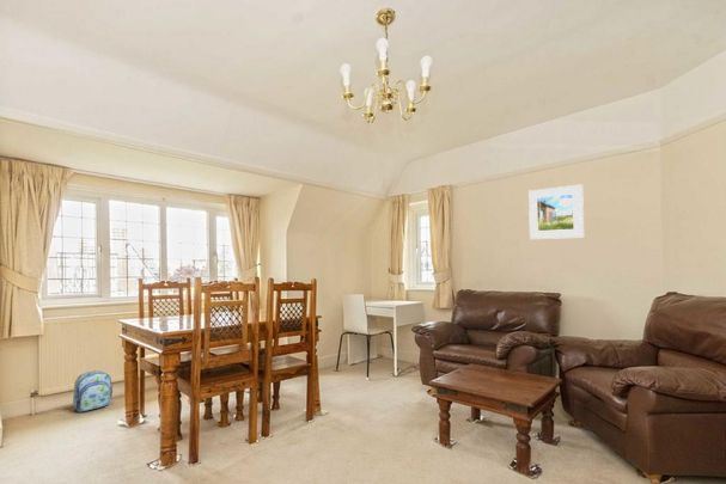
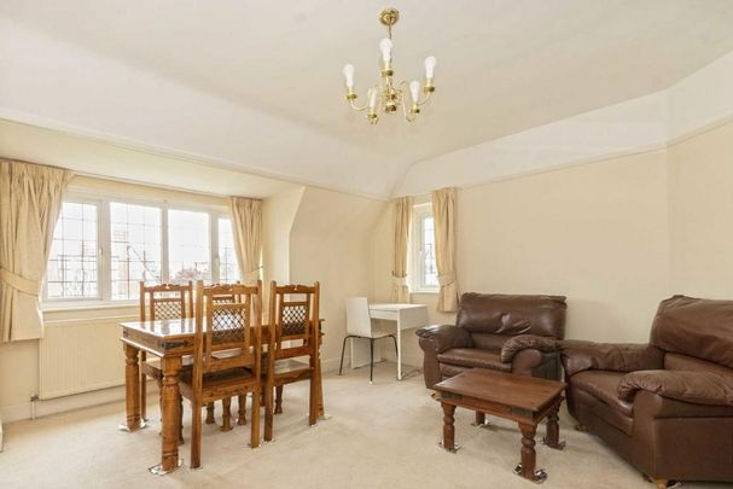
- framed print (555, 213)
- backpack (93, 390)
